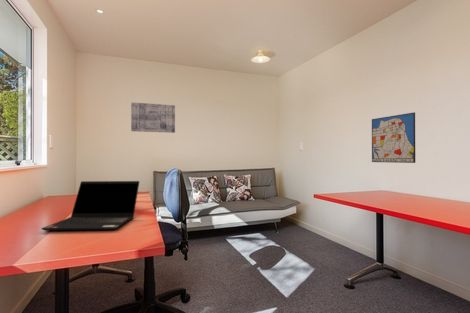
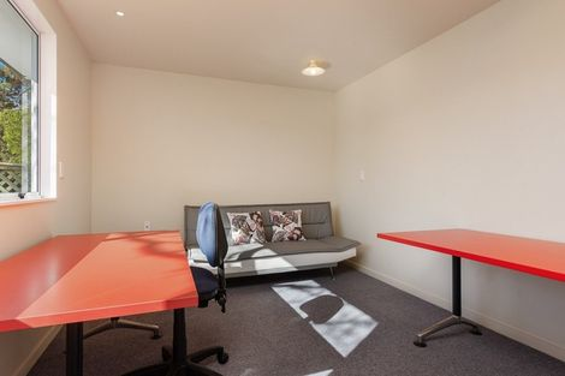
- wall art (391, 139)
- laptop computer (96, 203)
- wall art (153, 118)
